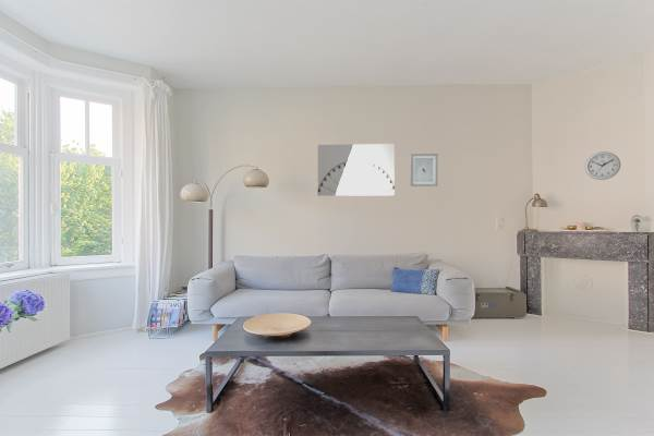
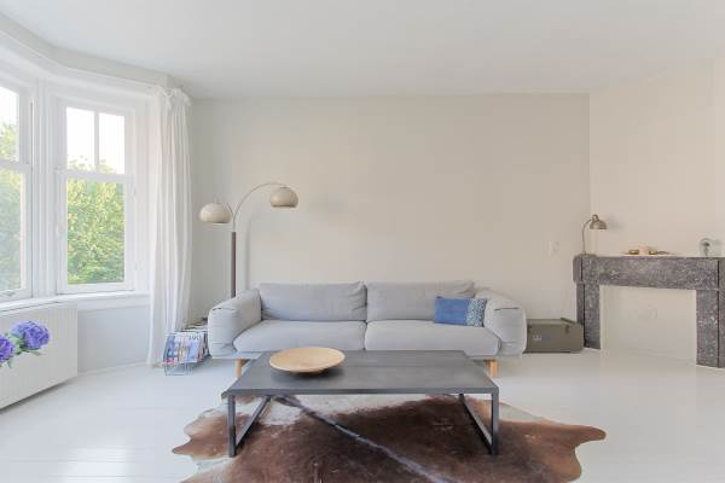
- wall art (423, 170)
- wall art (355, 170)
- wall clock (602, 166)
